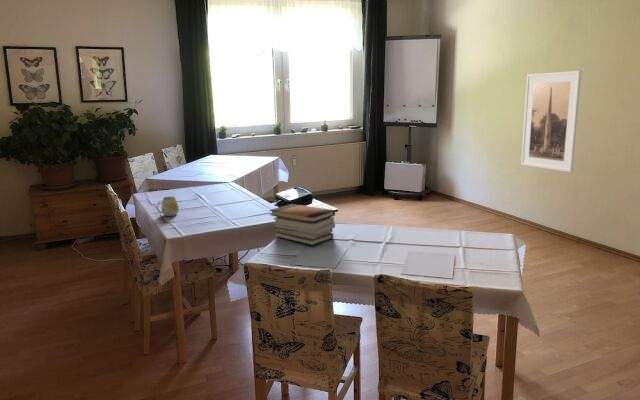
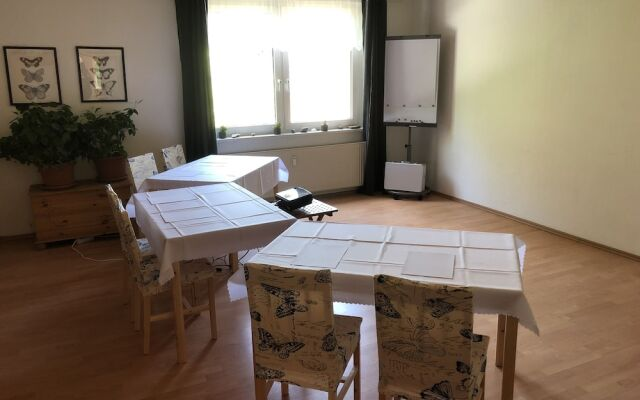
- mug (167, 206)
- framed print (548, 121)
- book stack (303, 223)
